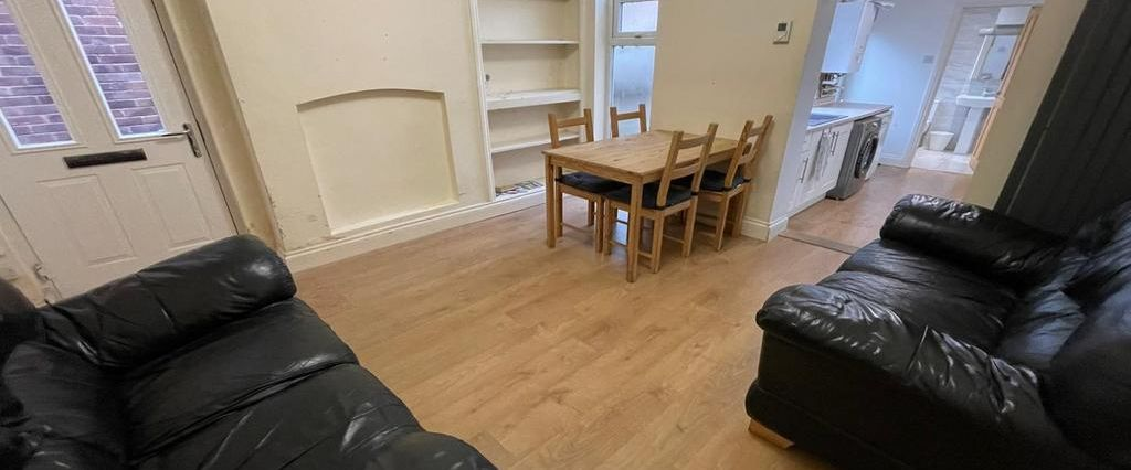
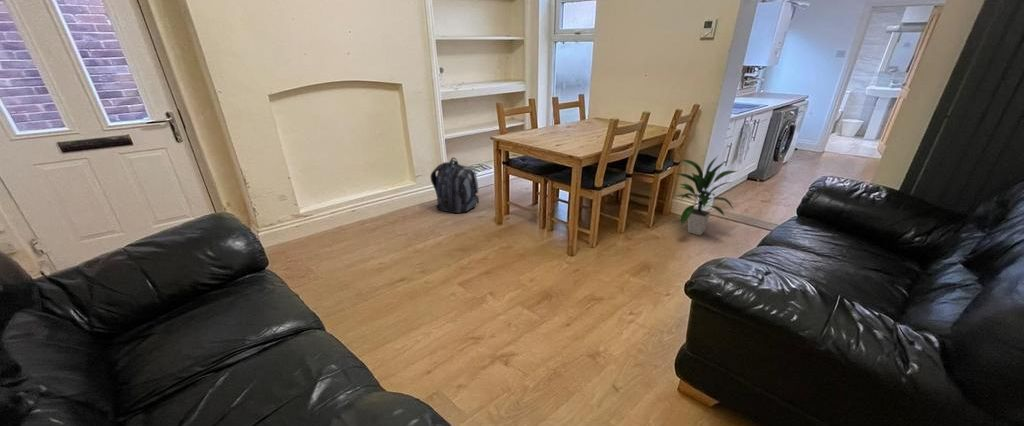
+ indoor plant (700, 194)
+ backpack (454, 182)
